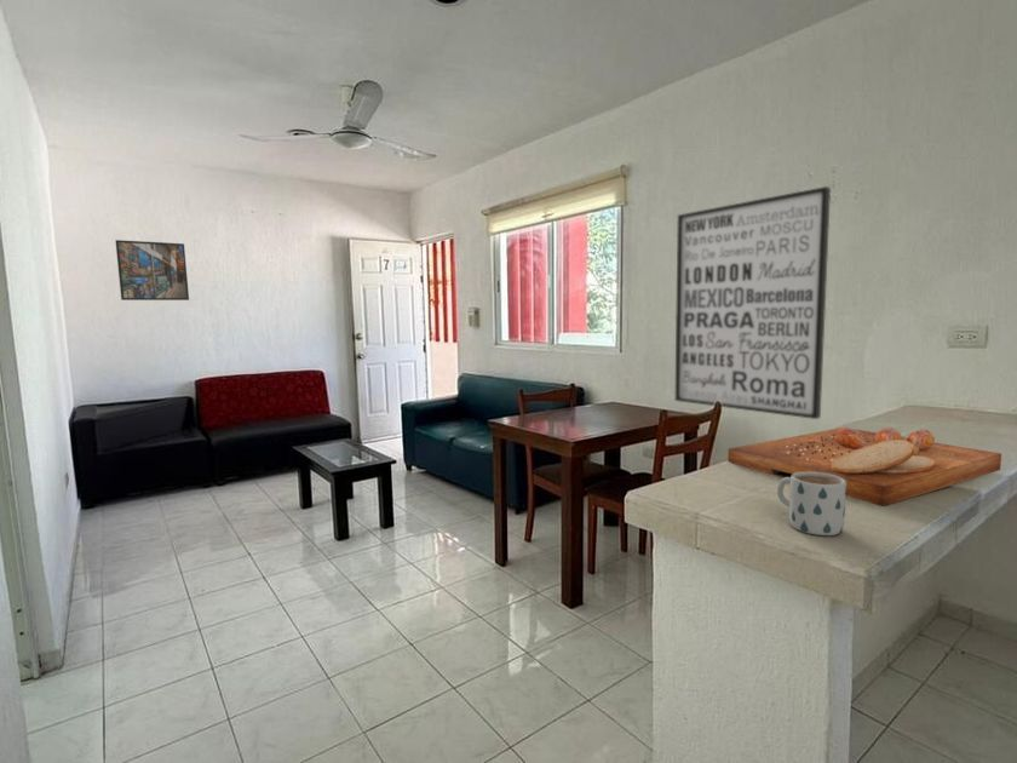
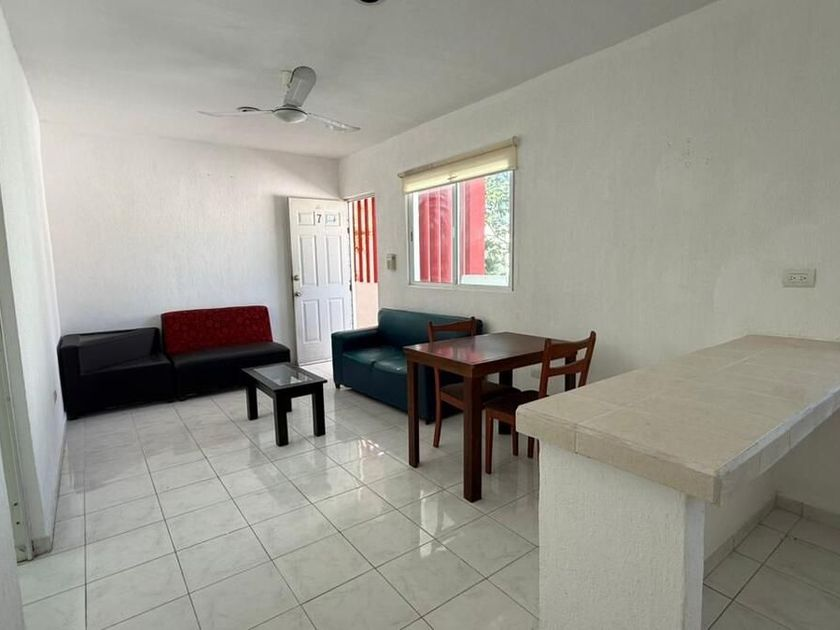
- wall art (742, 308)
- cutting board (860, 447)
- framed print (153, 270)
- mug (808, 500)
